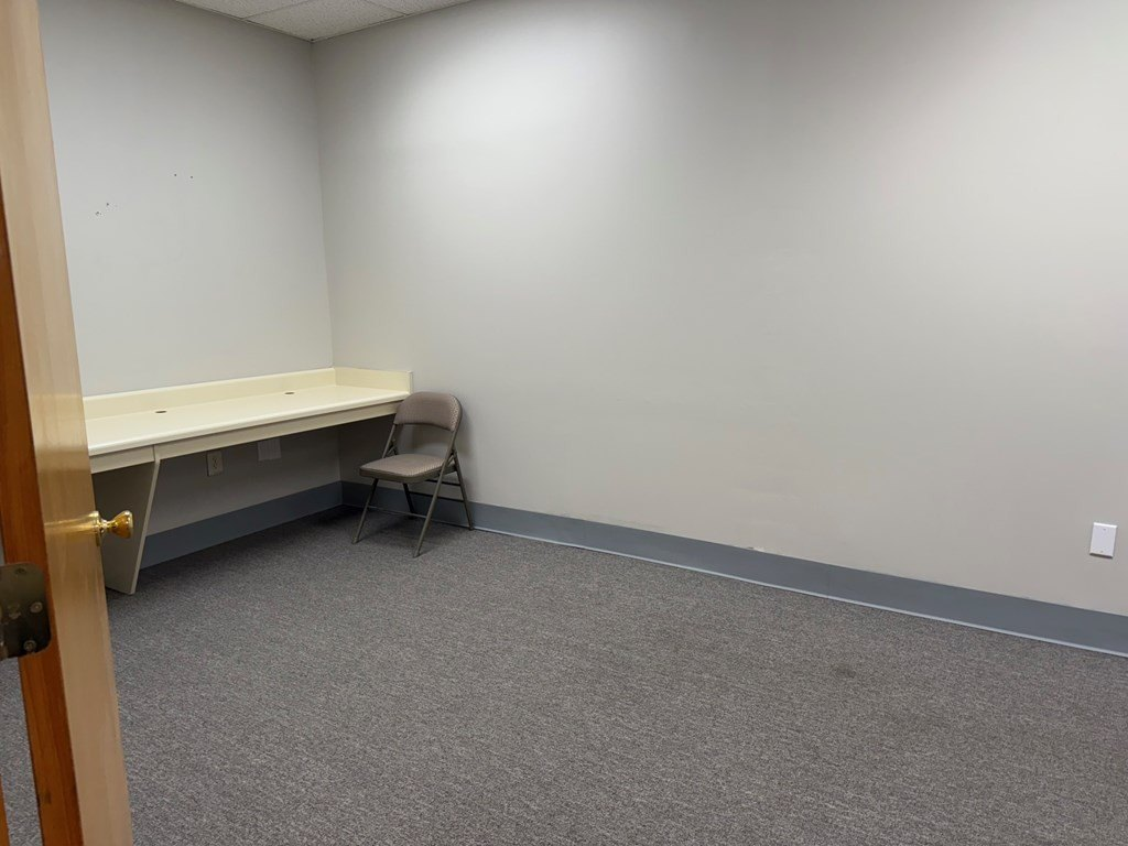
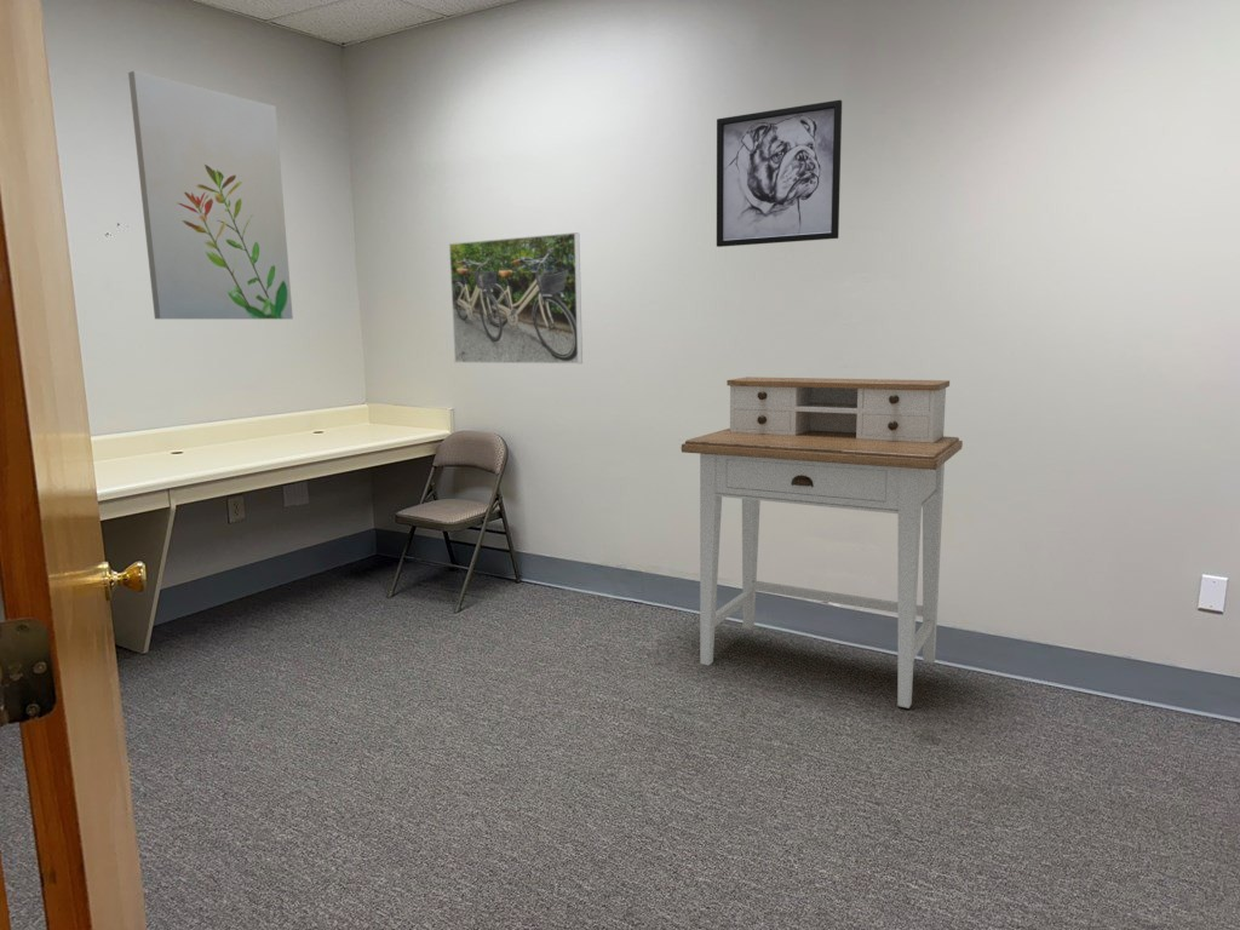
+ wall art (218, 207)
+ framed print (513, 302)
+ desk (826, 506)
+ wall art (776, 177)
